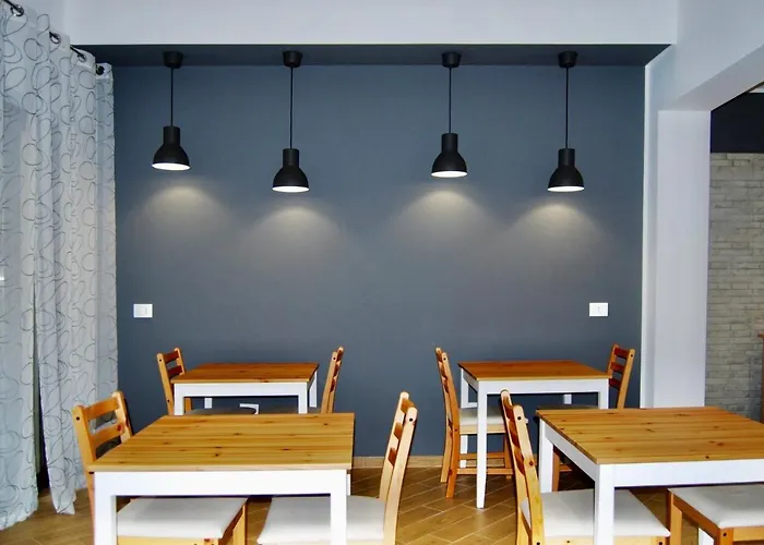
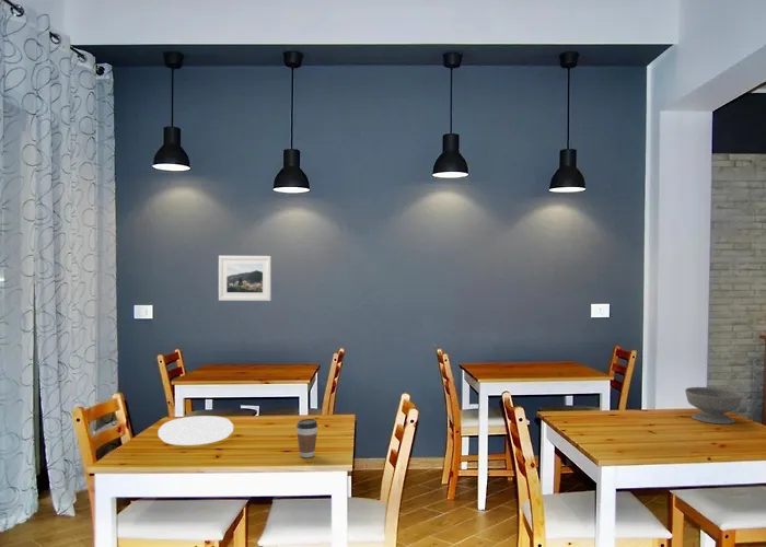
+ coffee cup (306, 438)
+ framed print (244, 278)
+ bowl (712, 405)
+ plate (196, 429)
